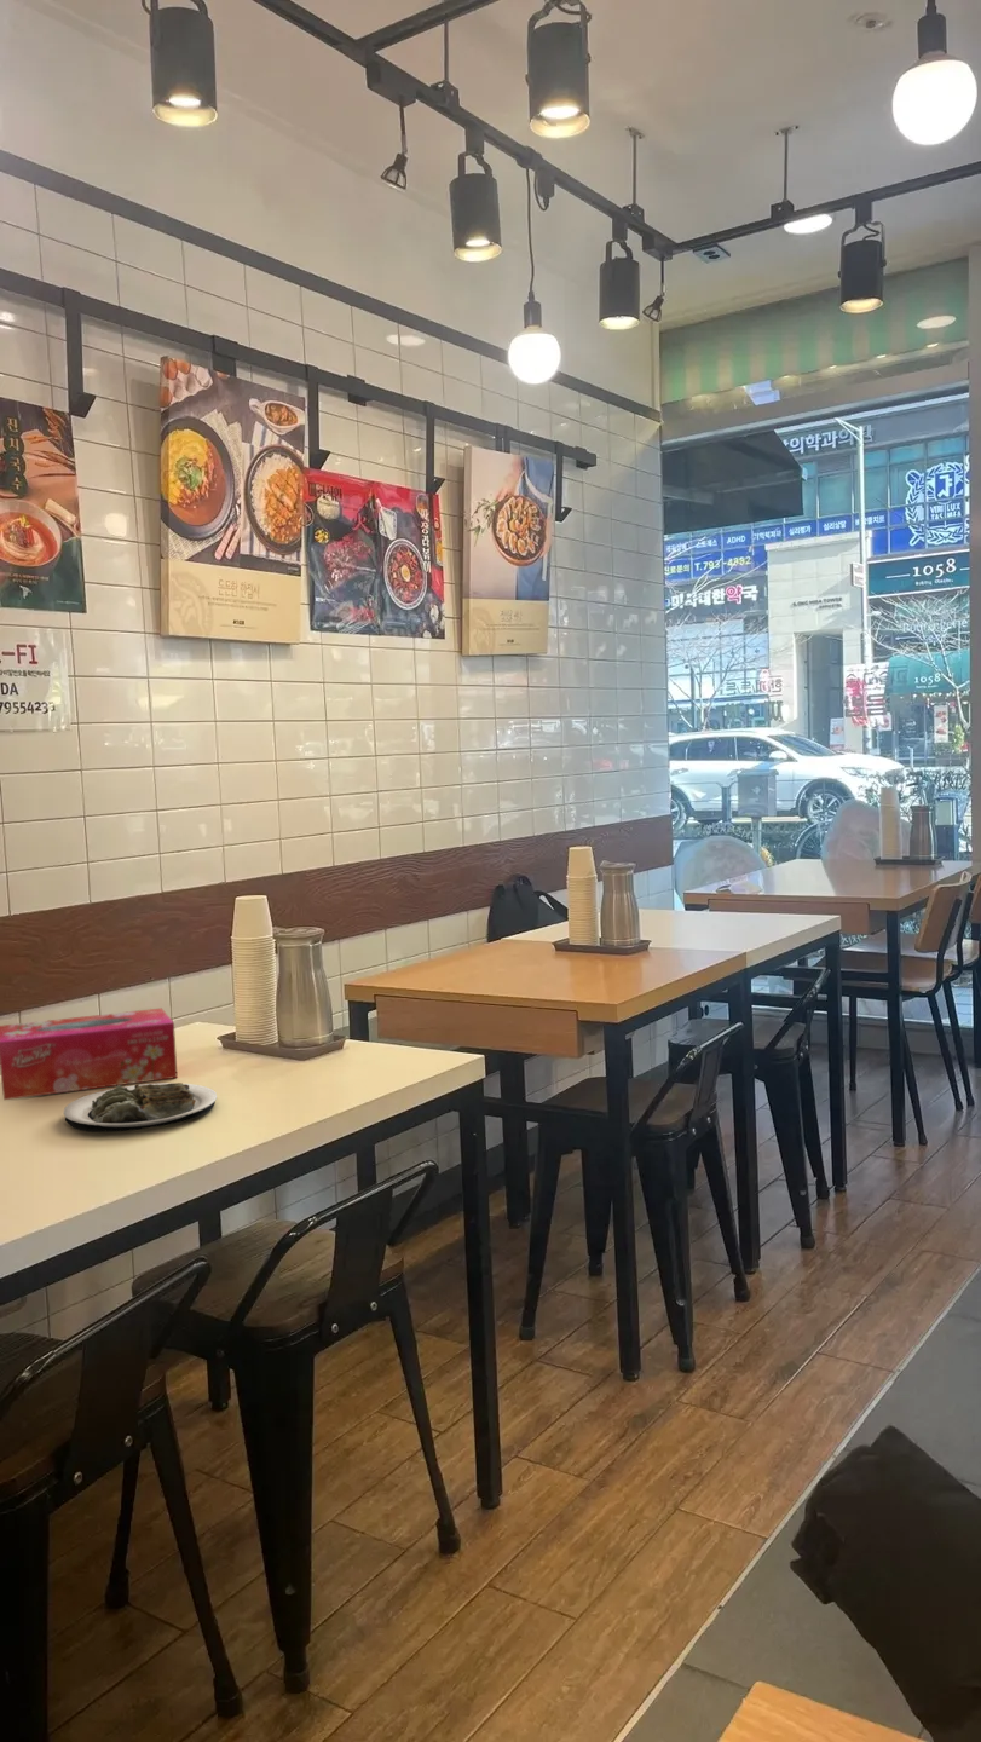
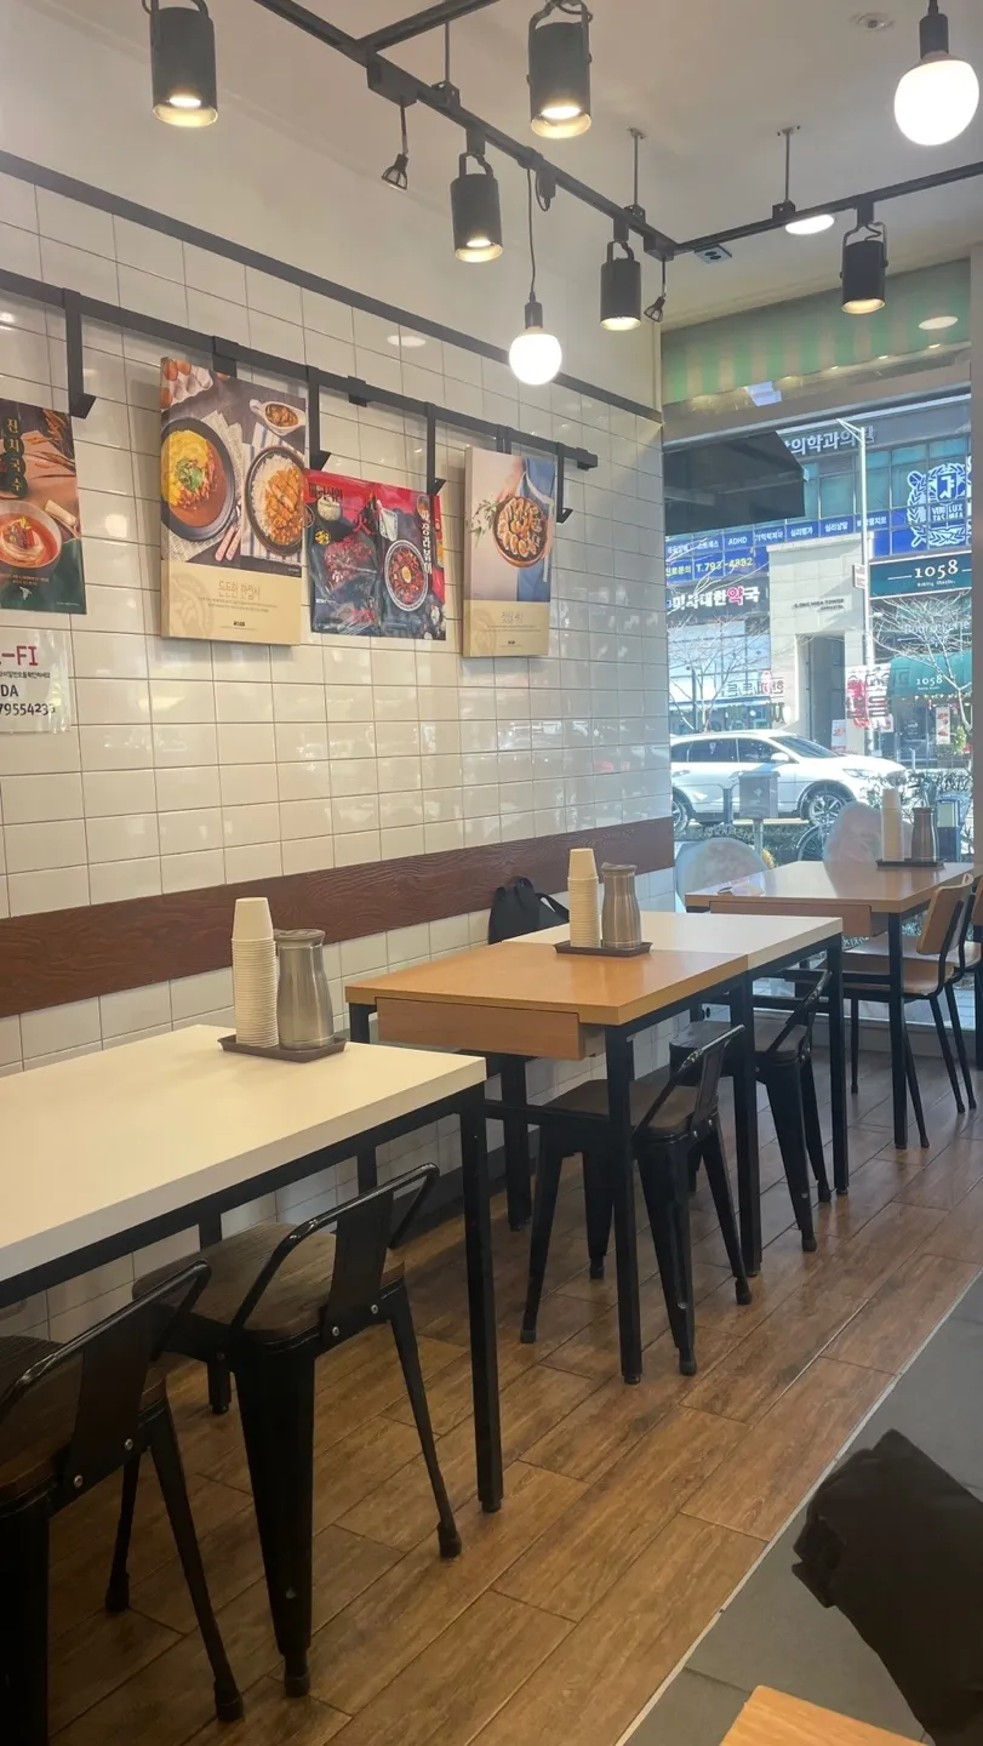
- plate (140, 1101)
- tissue box (86, 1051)
